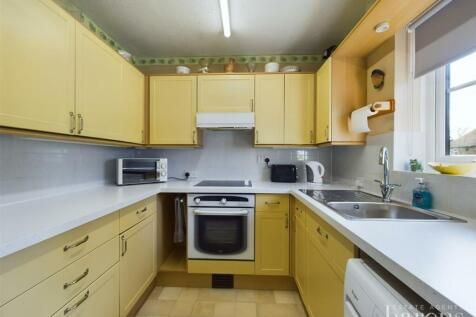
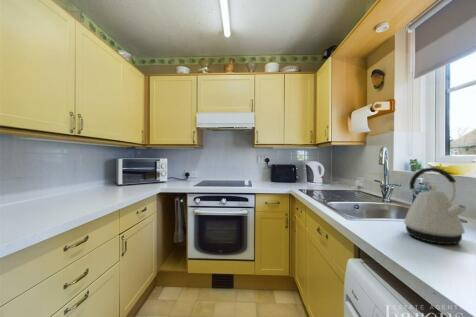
+ kettle (433, 203)
